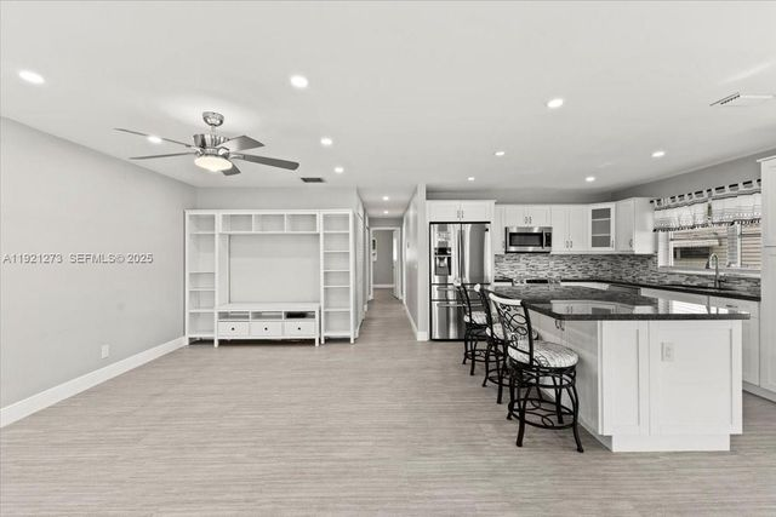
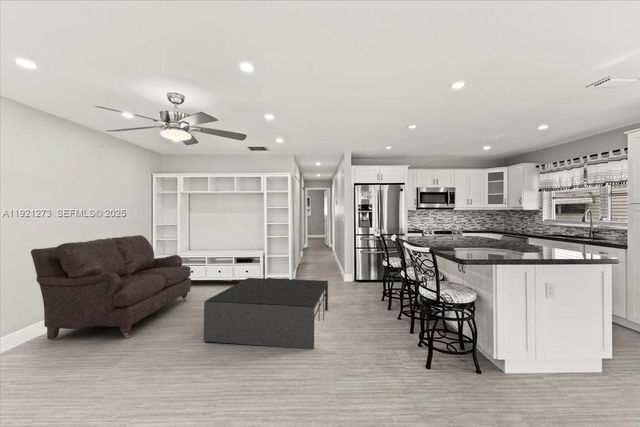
+ coffee table (274, 306)
+ sofa (125, 277)
